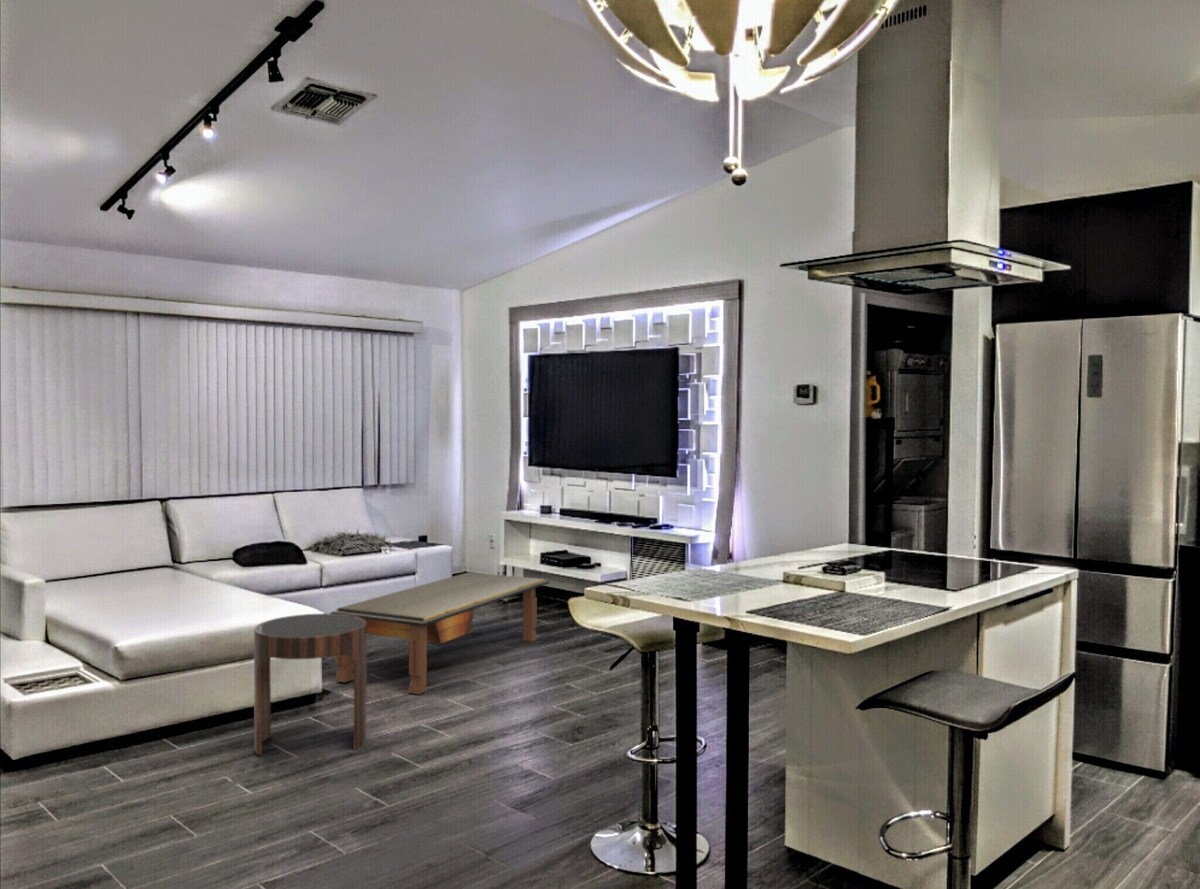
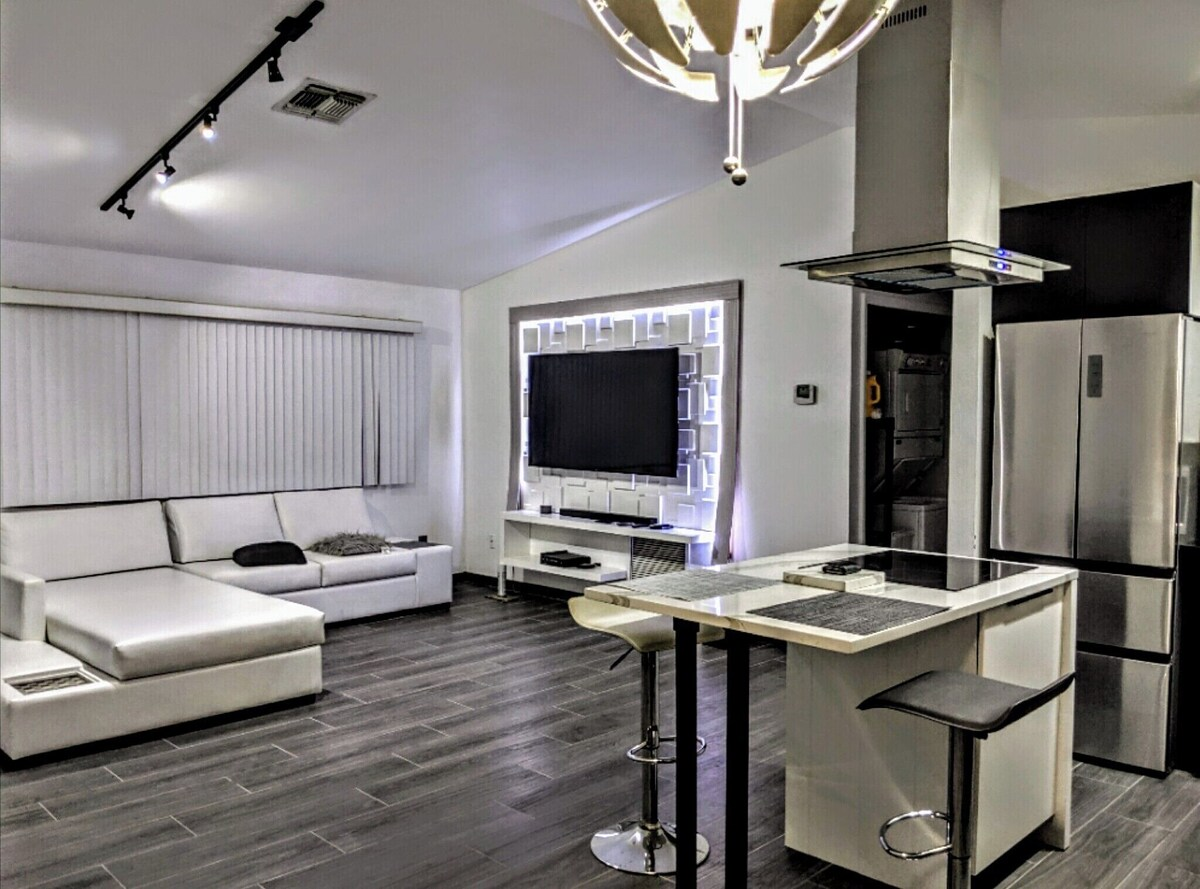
- coffee table (447, 624)
- side table (311, 658)
